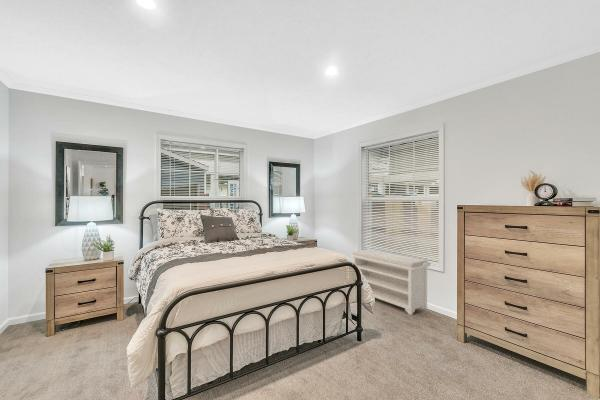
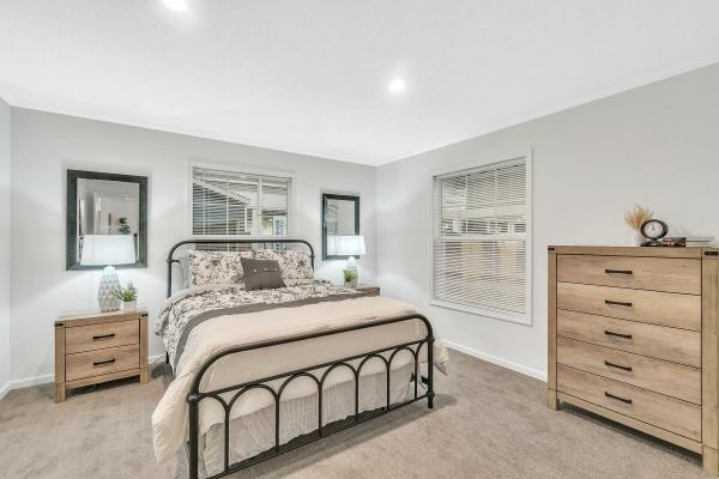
- bench (387, 277)
